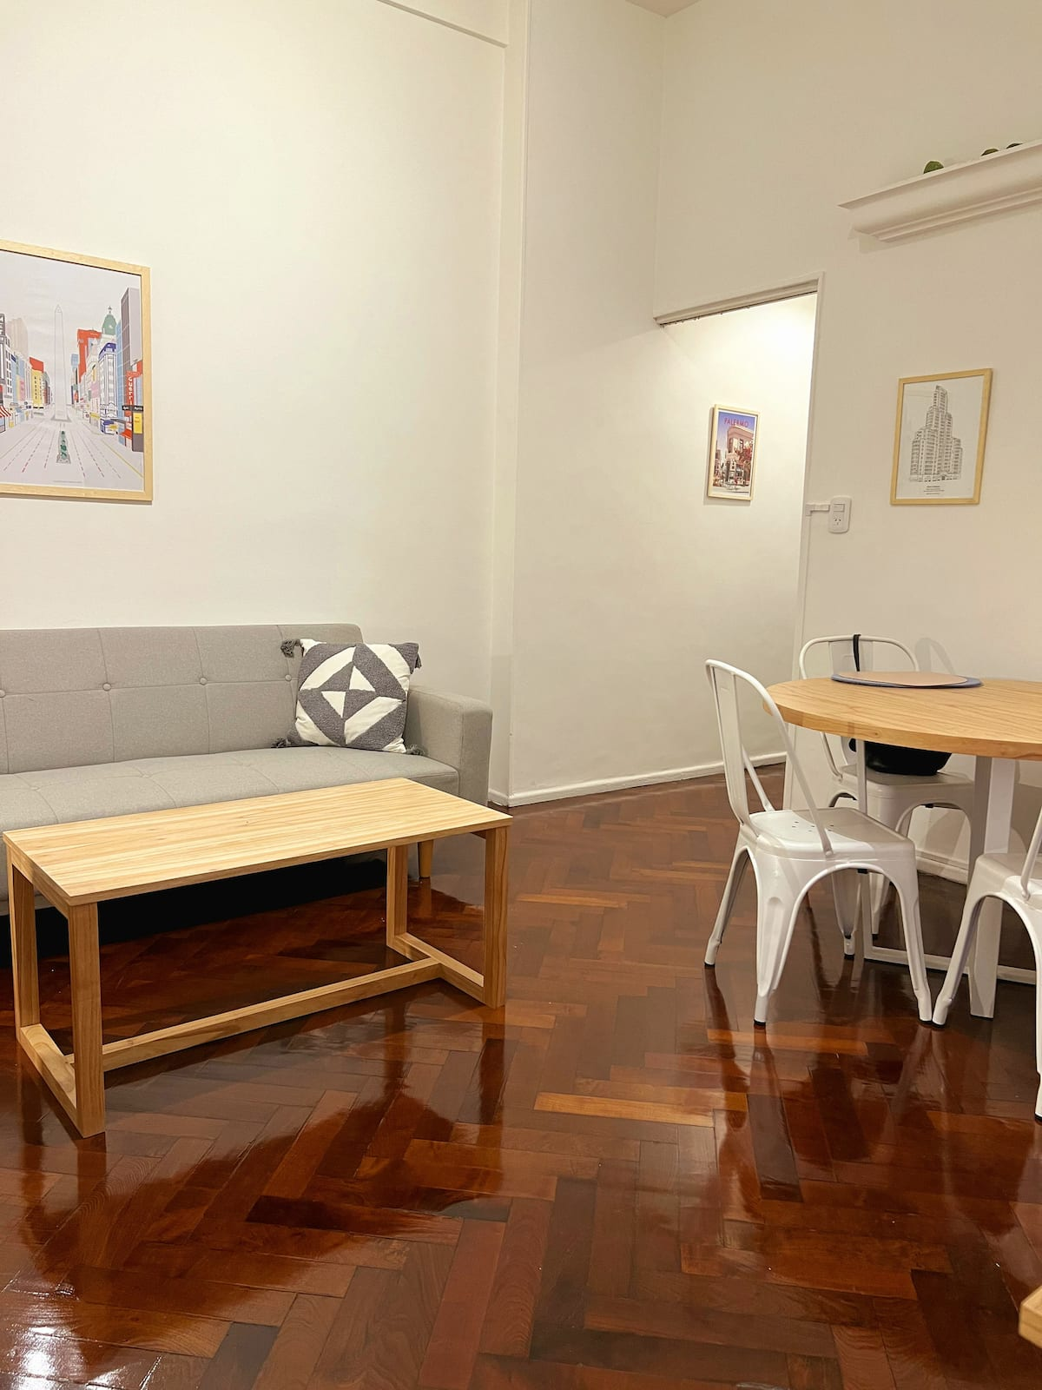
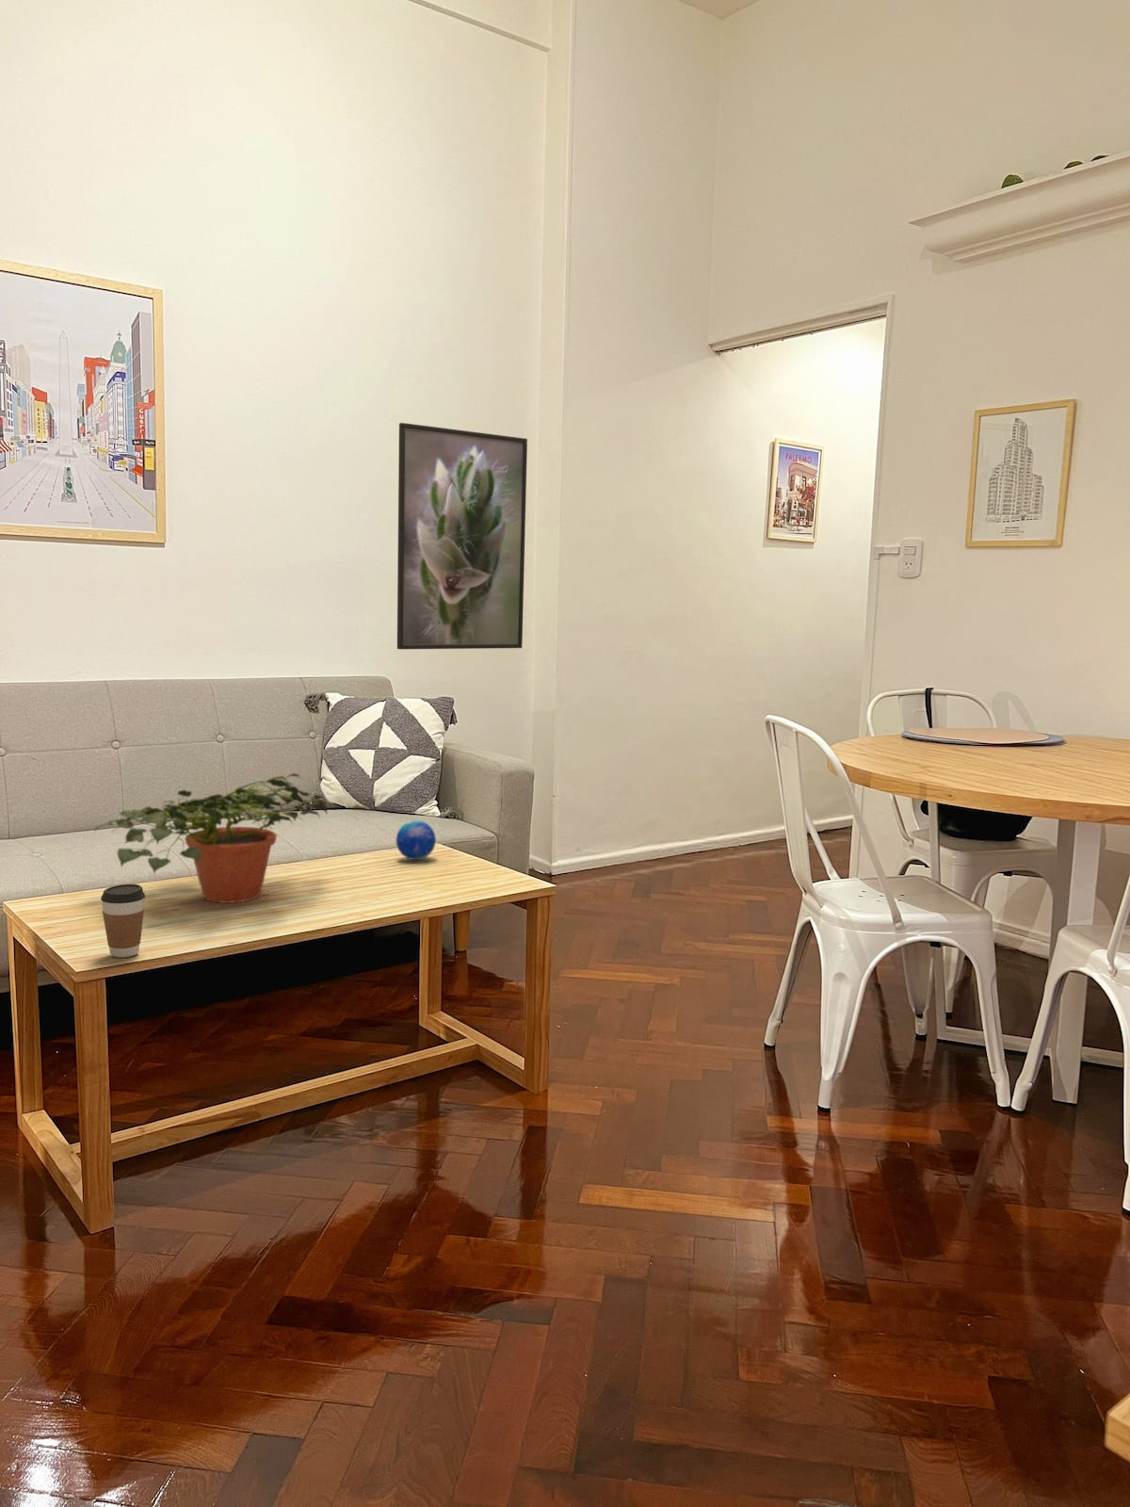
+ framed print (463, 541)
+ decorative orb (415, 840)
+ potted plant (214, 835)
+ coffee cup (123, 920)
